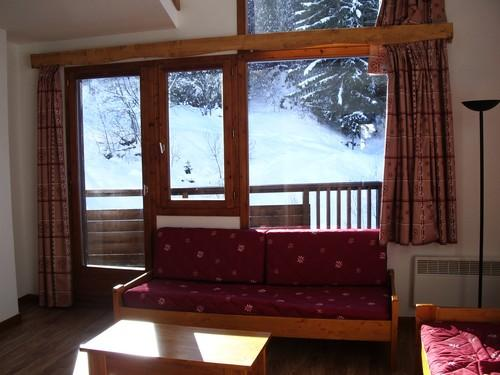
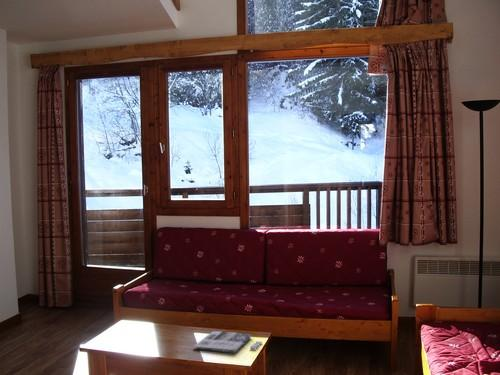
+ magazine (230, 342)
